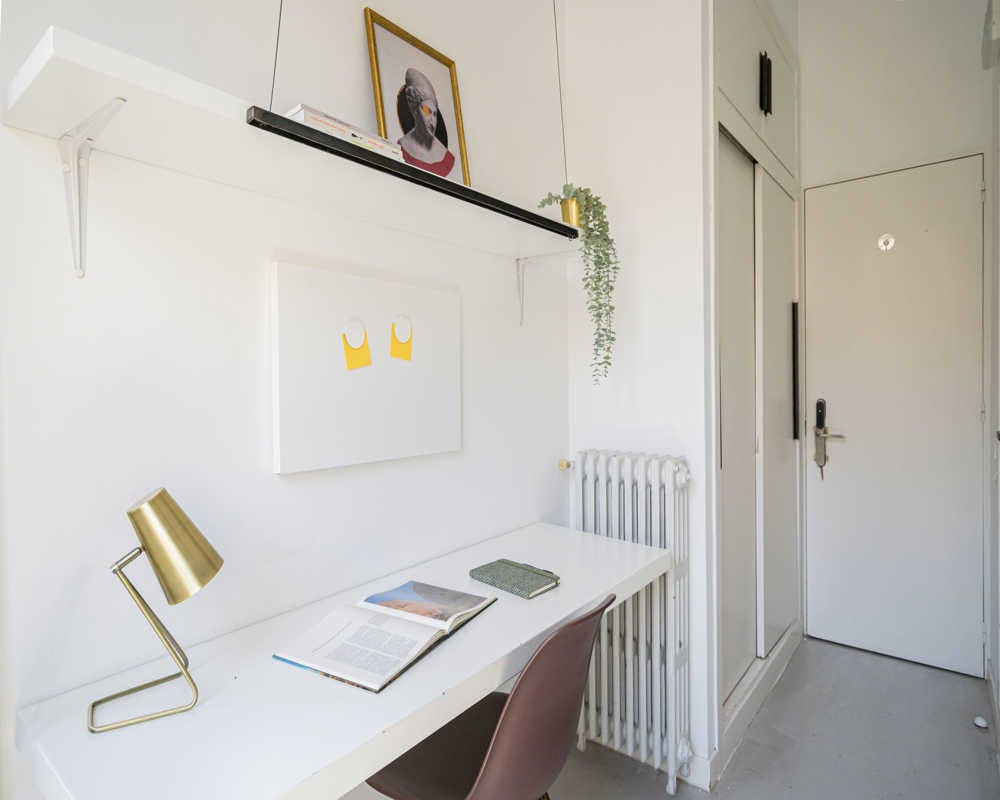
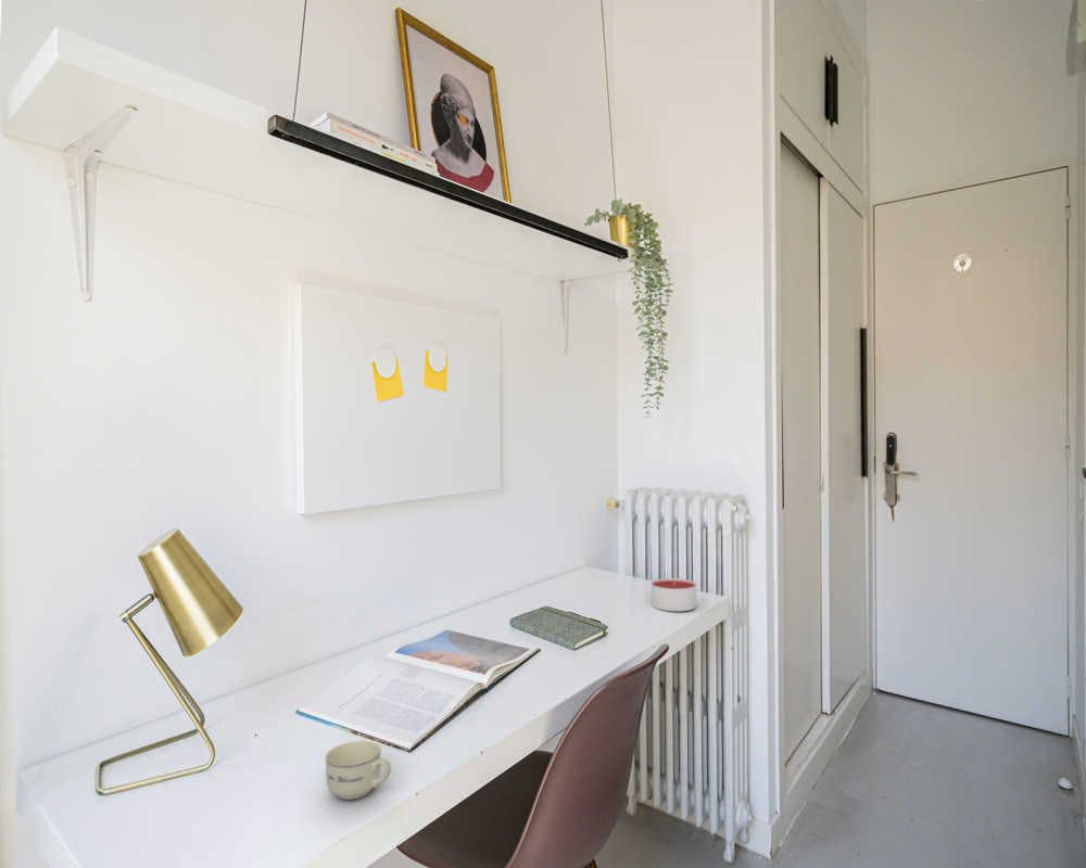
+ cup (359, 773)
+ candle (673, 593)
